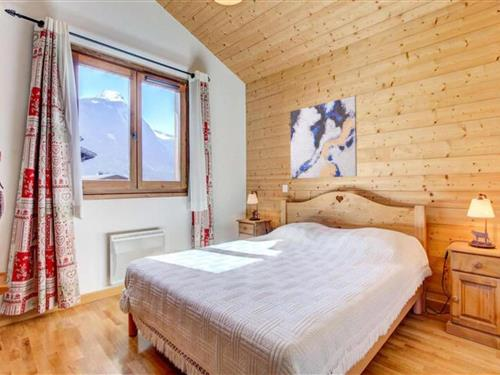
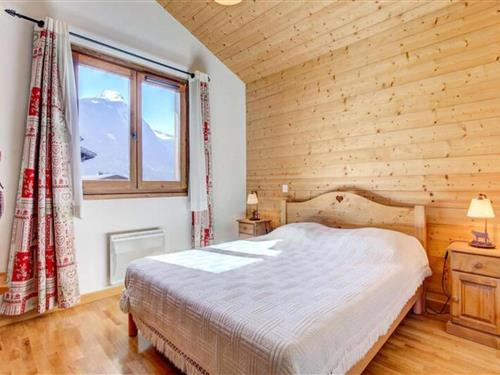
- wall art (320, 141)
